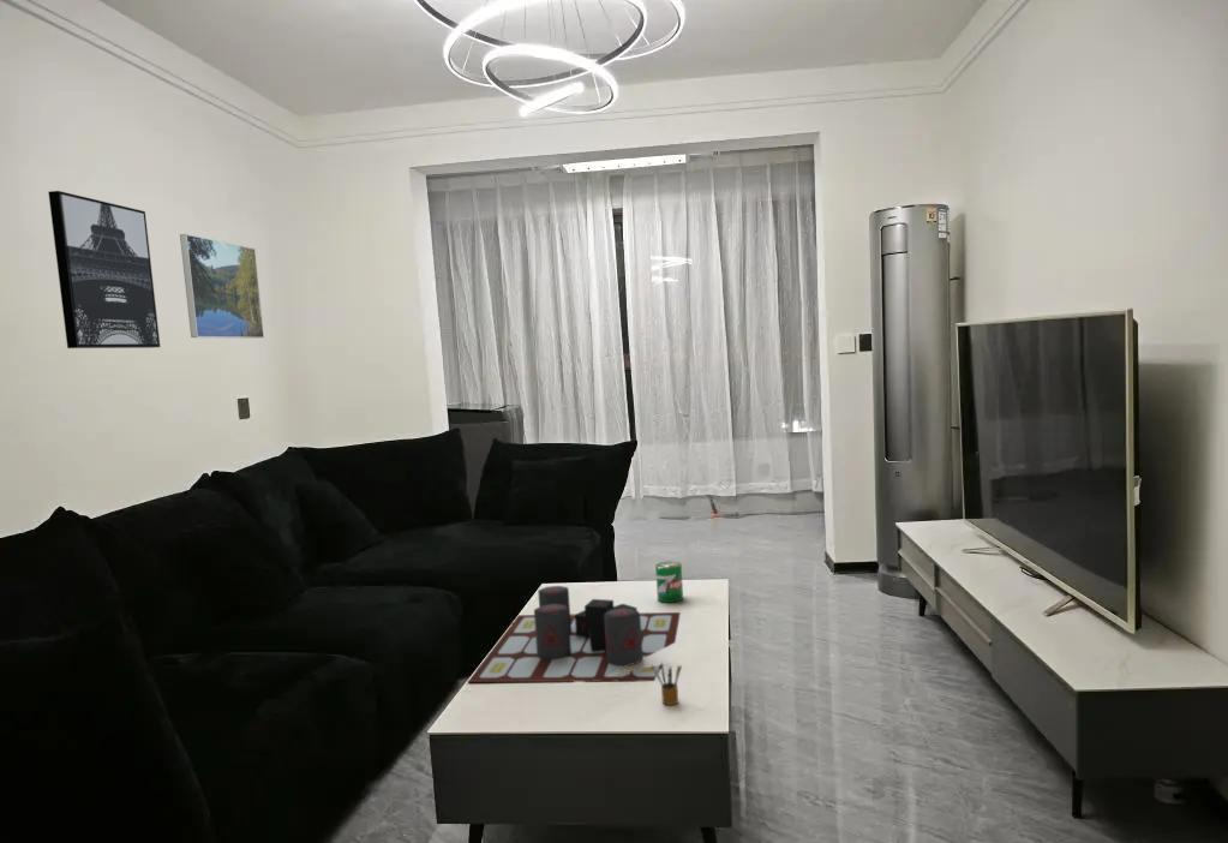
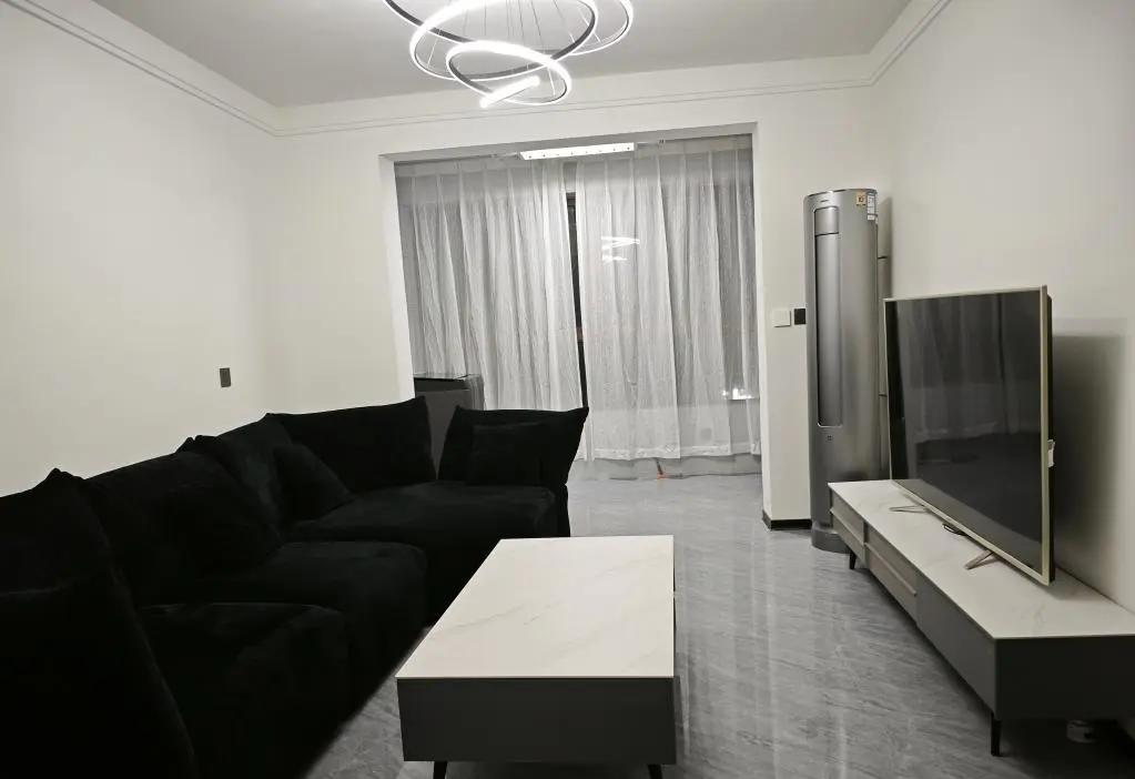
- board game (582, 622)
- can (669, 581)
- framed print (224, 289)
- pencil box (667, 682)
- wall art (108, 275)
